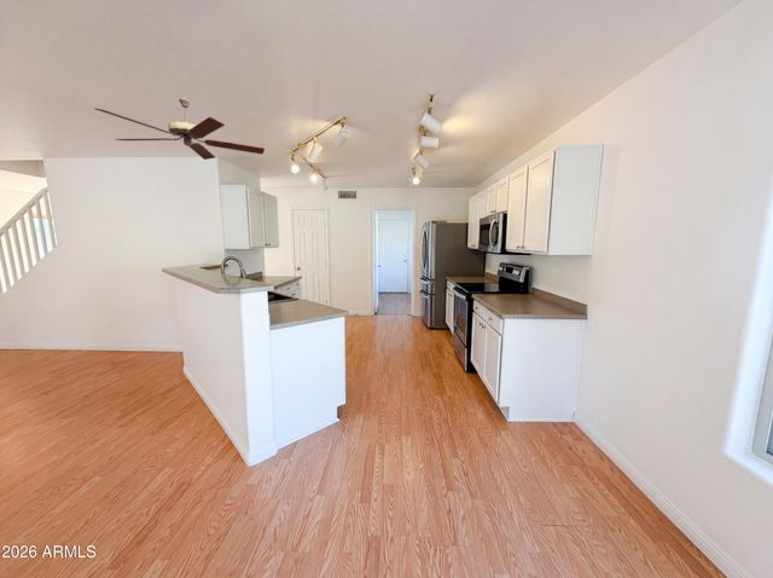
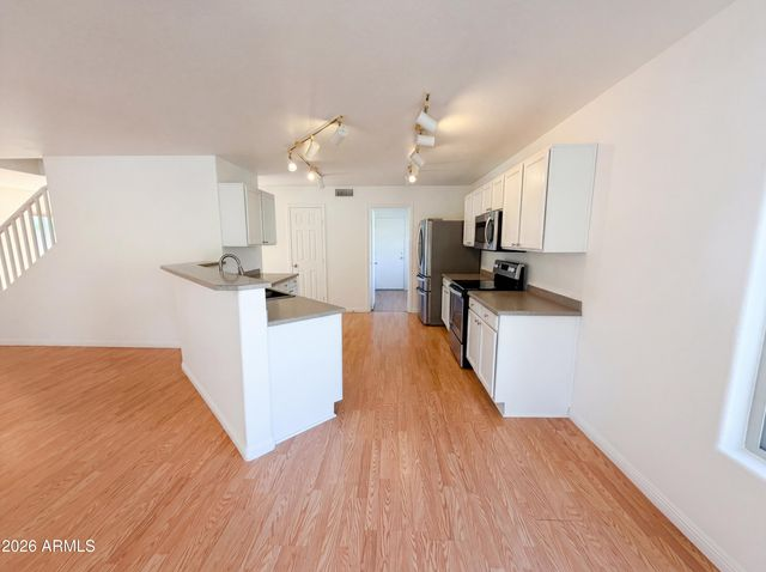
- ceiling fan (192, 125)
